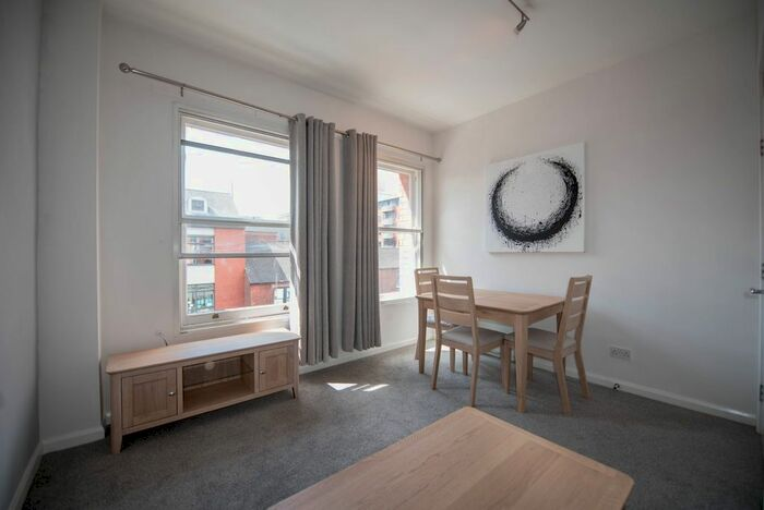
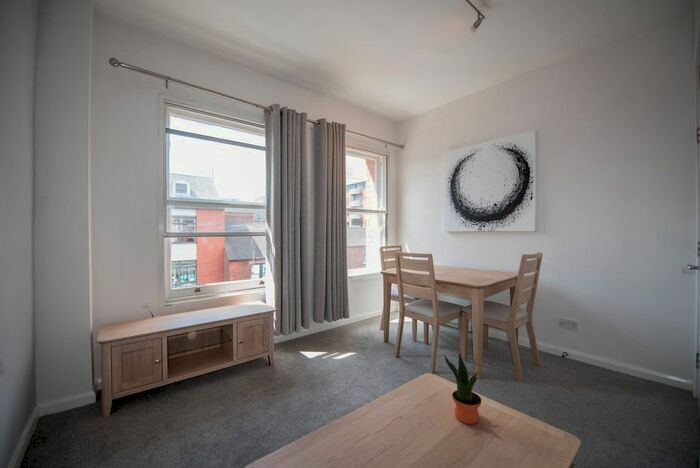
+ potted plant (462, 386)
